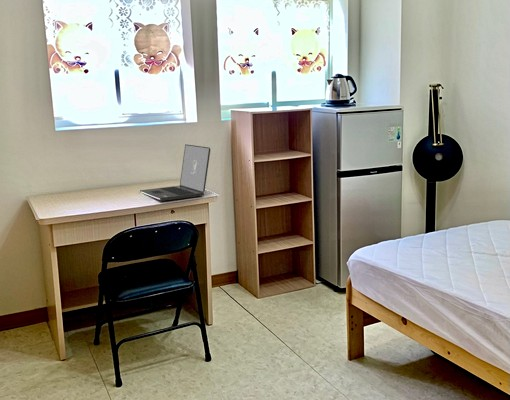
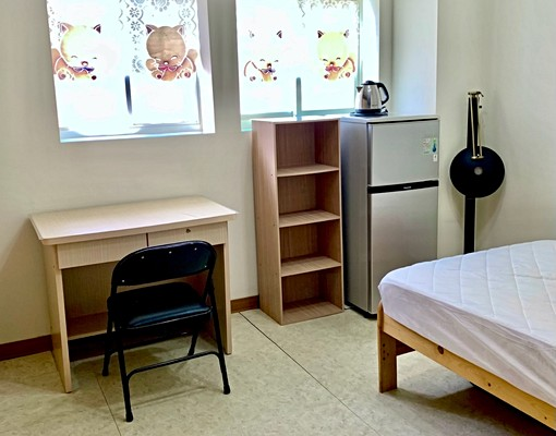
- laptop (181, 172)
